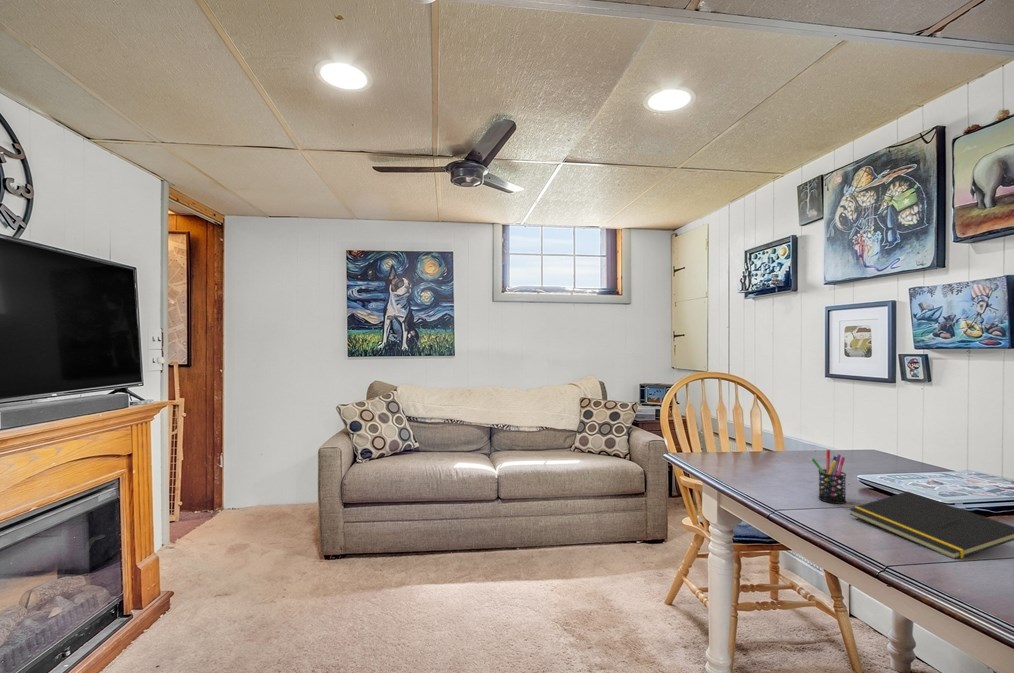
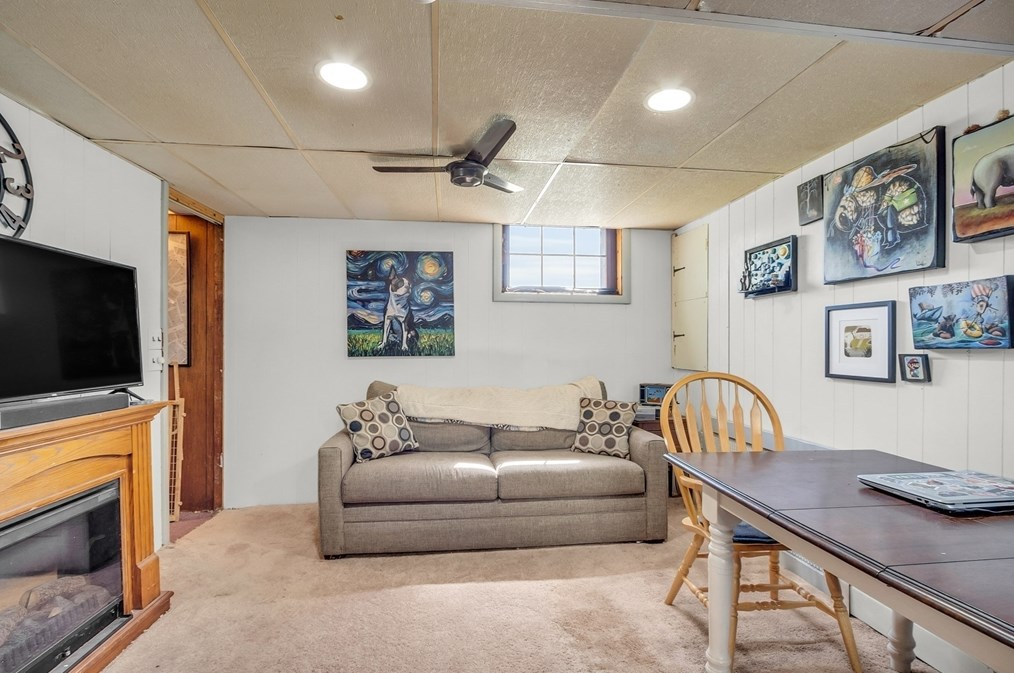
- pen holder (828, 475)
- notepad (928, 521)
